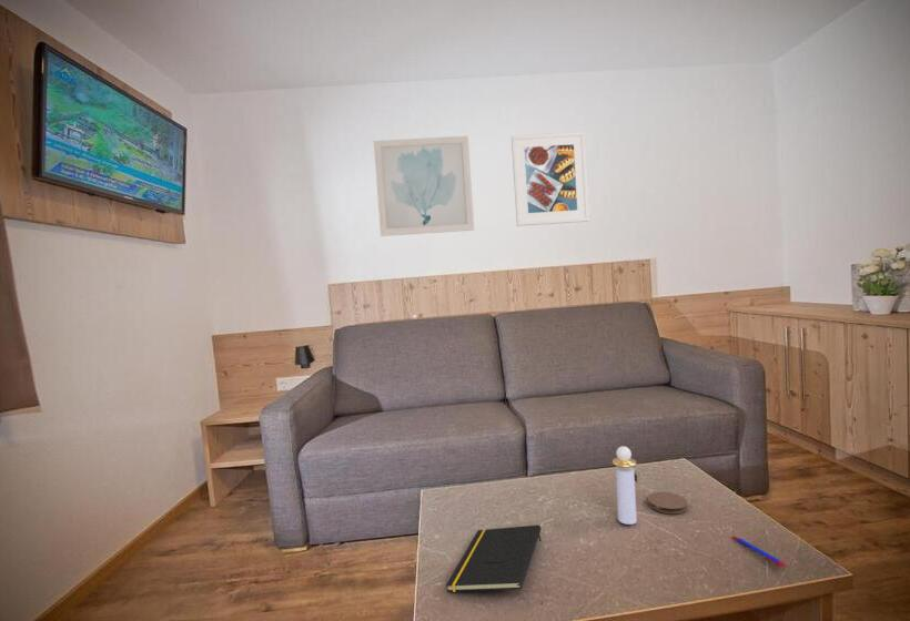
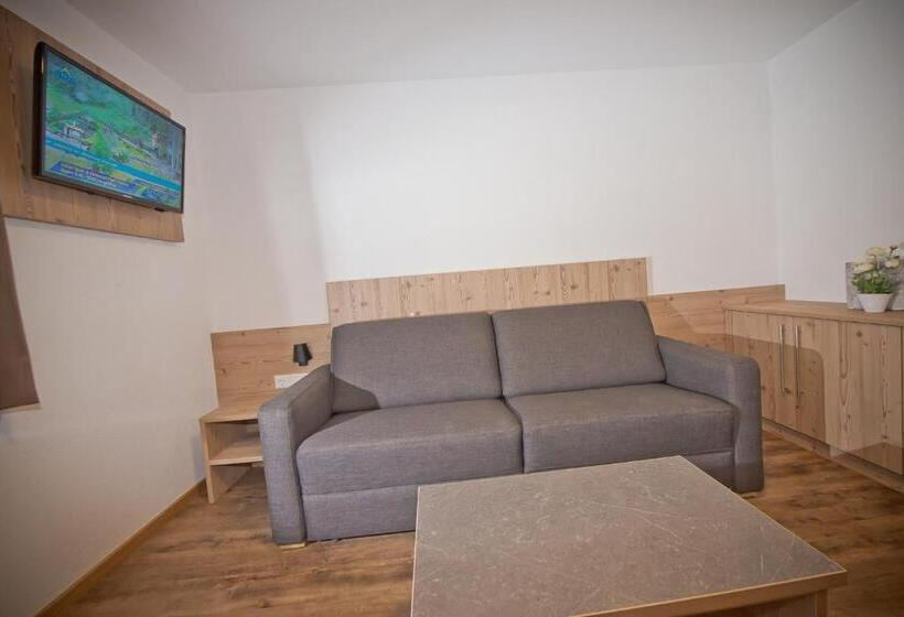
- perfume bottle (625, 485)
- pen (757, 549)
- wall art (424, 185)
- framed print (550, 179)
- coaster (667, 502)
- notepad (496, 556)
